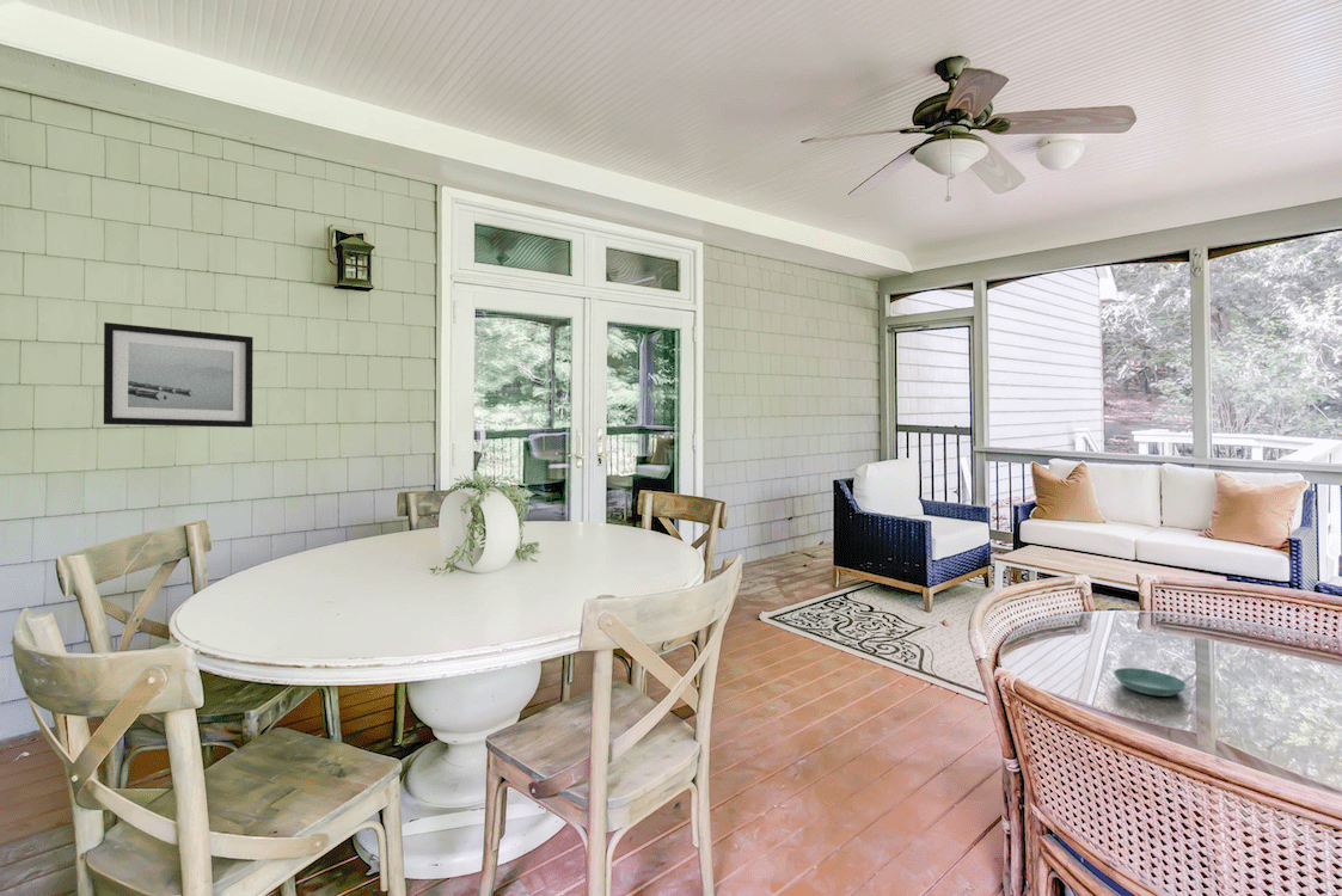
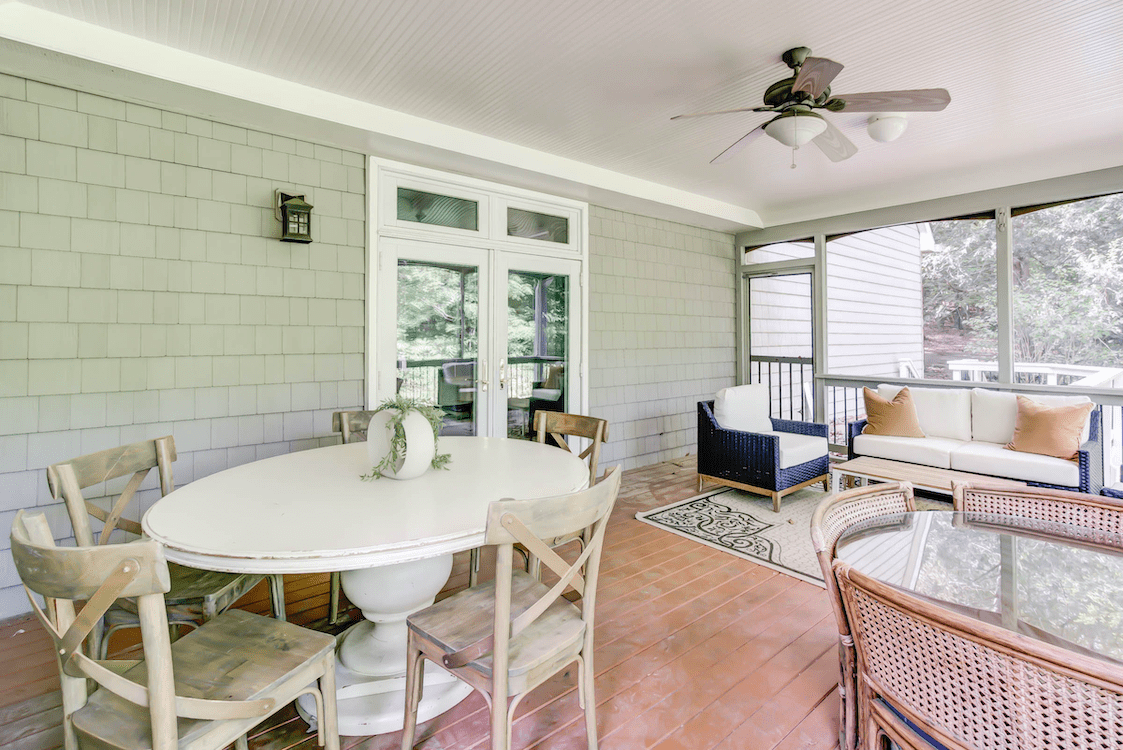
- wall art (182, 378)
- saucer (1148, 682)
